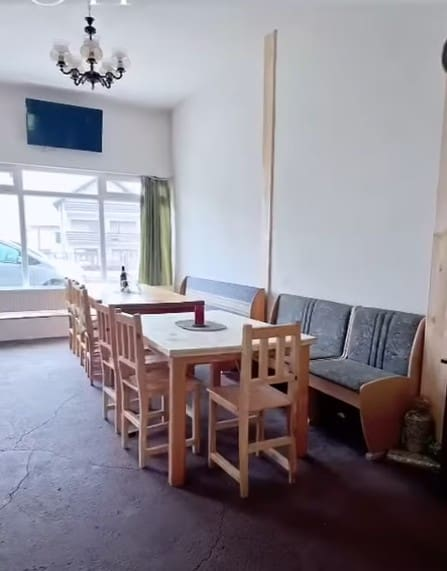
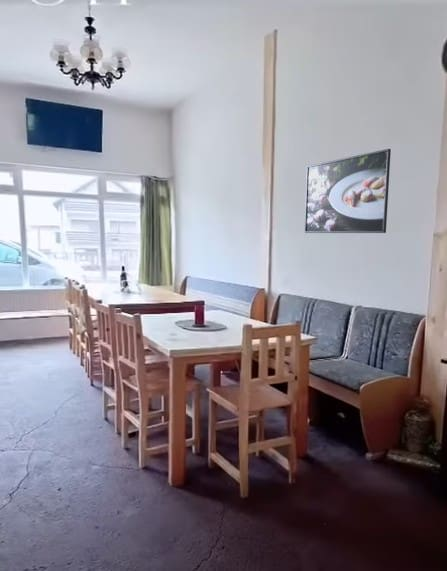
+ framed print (342, 196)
